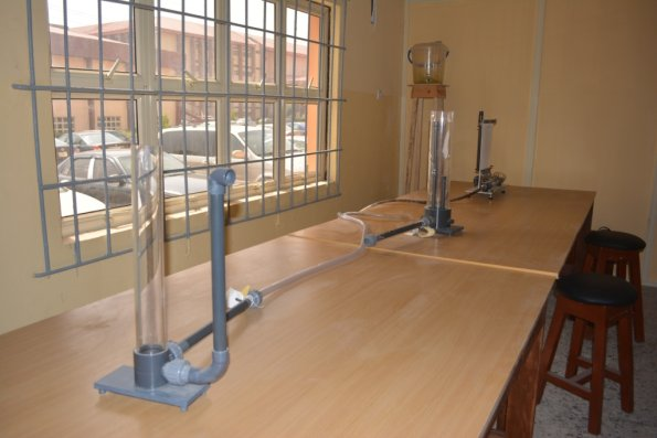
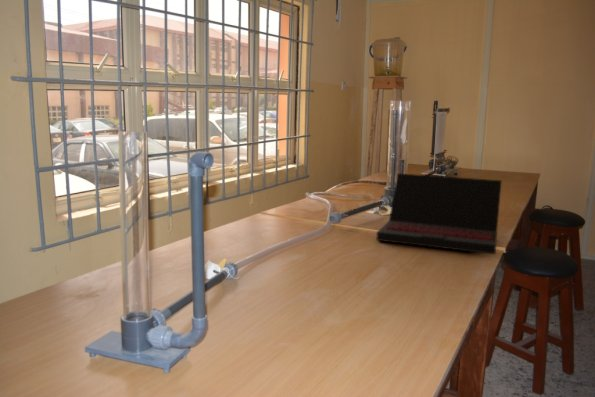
+ laptop (441, 208)
